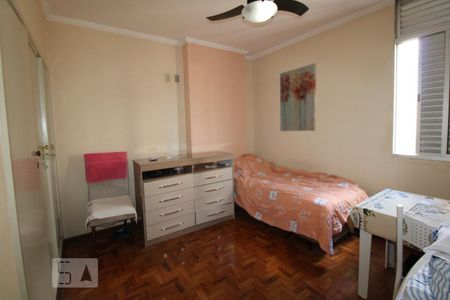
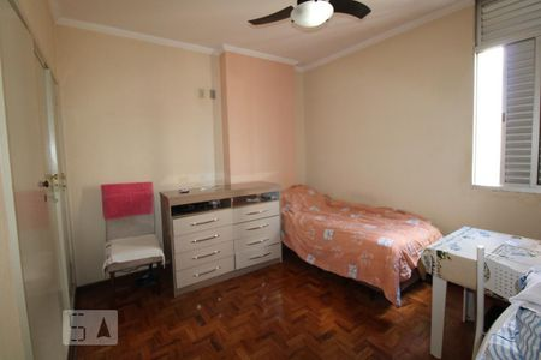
- wall art (296, 100)
